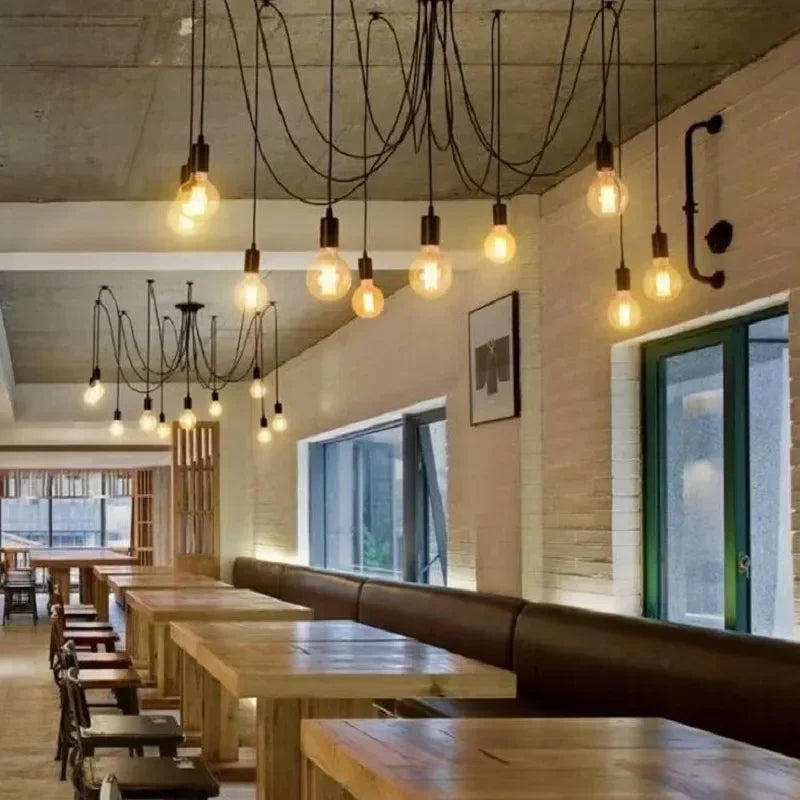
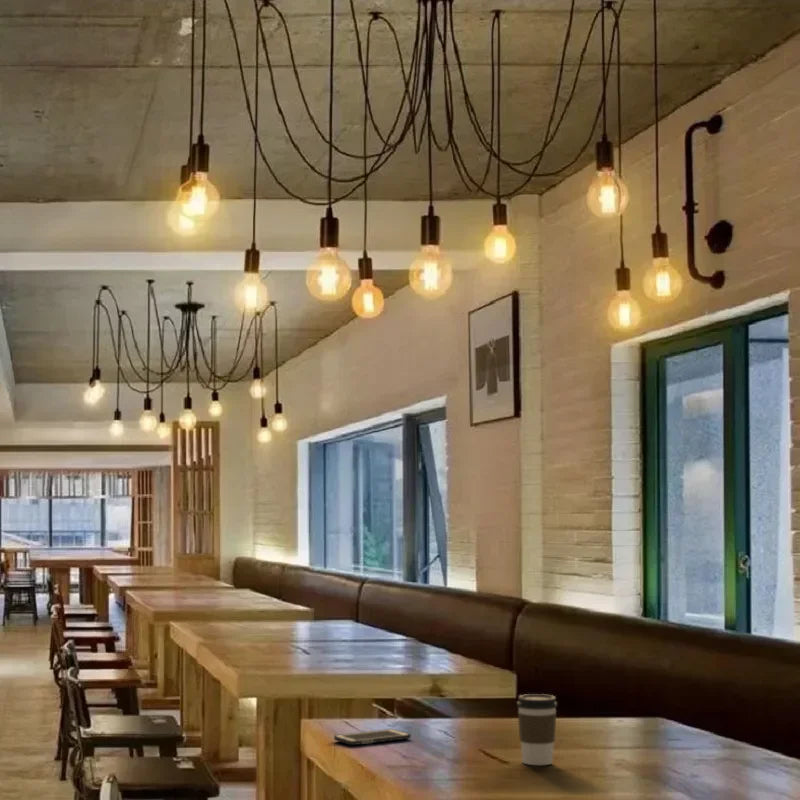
+ coffee cup (537, 729)
+ cell phone (372, 737)
